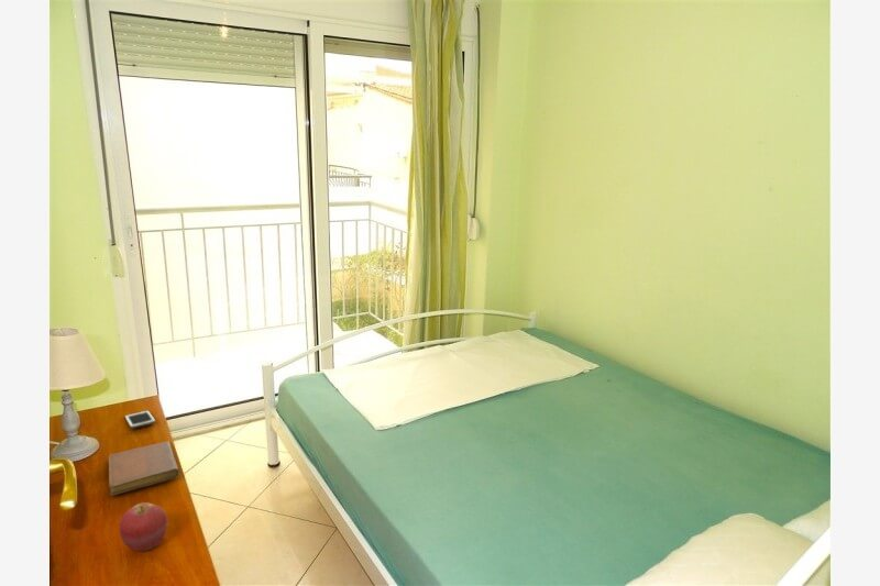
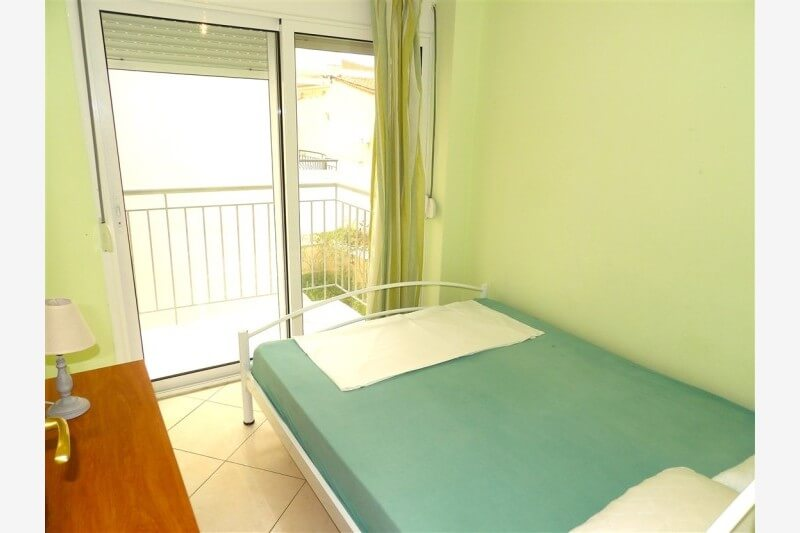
- notebook (142, 465)
- cell phone (140, 419)
- apple (144, 526)
